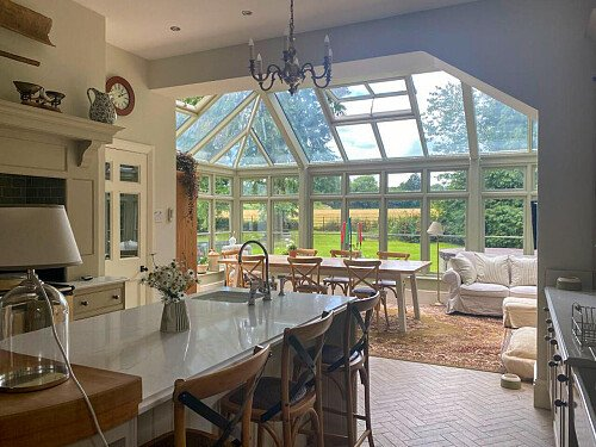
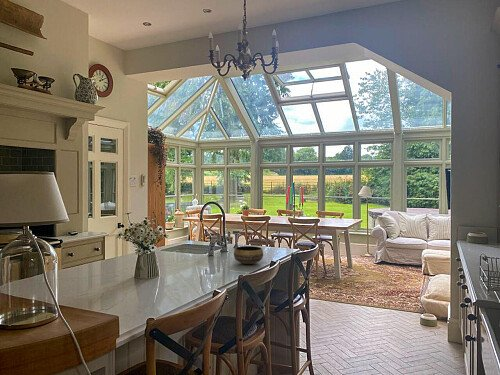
+ bowl (248, 255)
